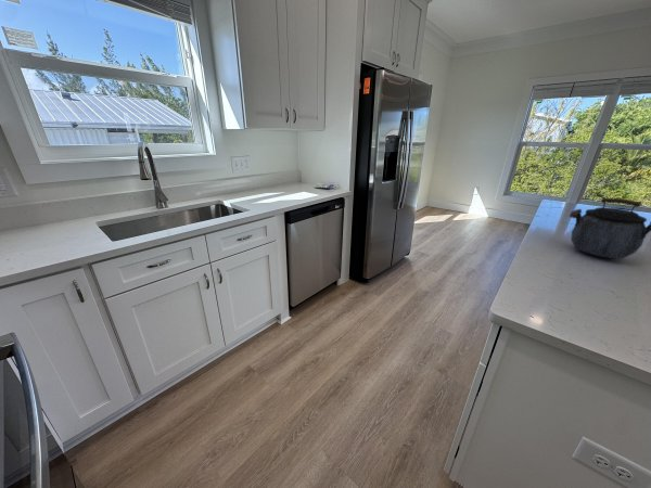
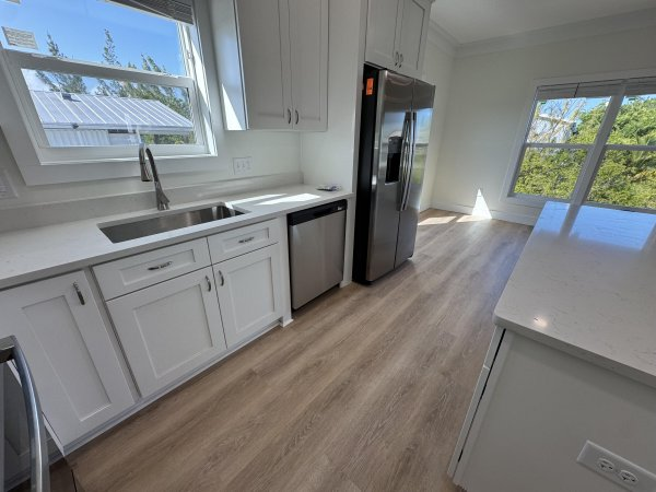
- kettle (609, 228)
